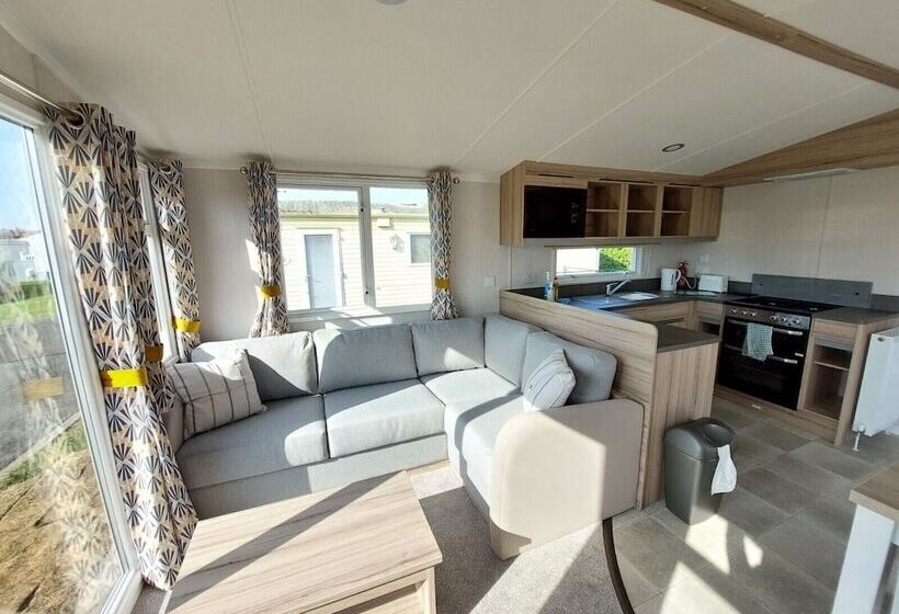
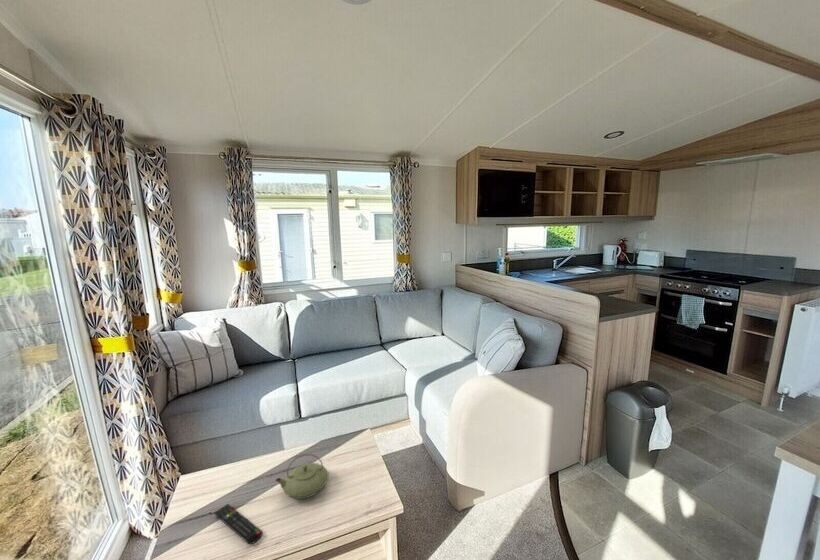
+ remote control (238, 523)
+ teapot (302, 471)
